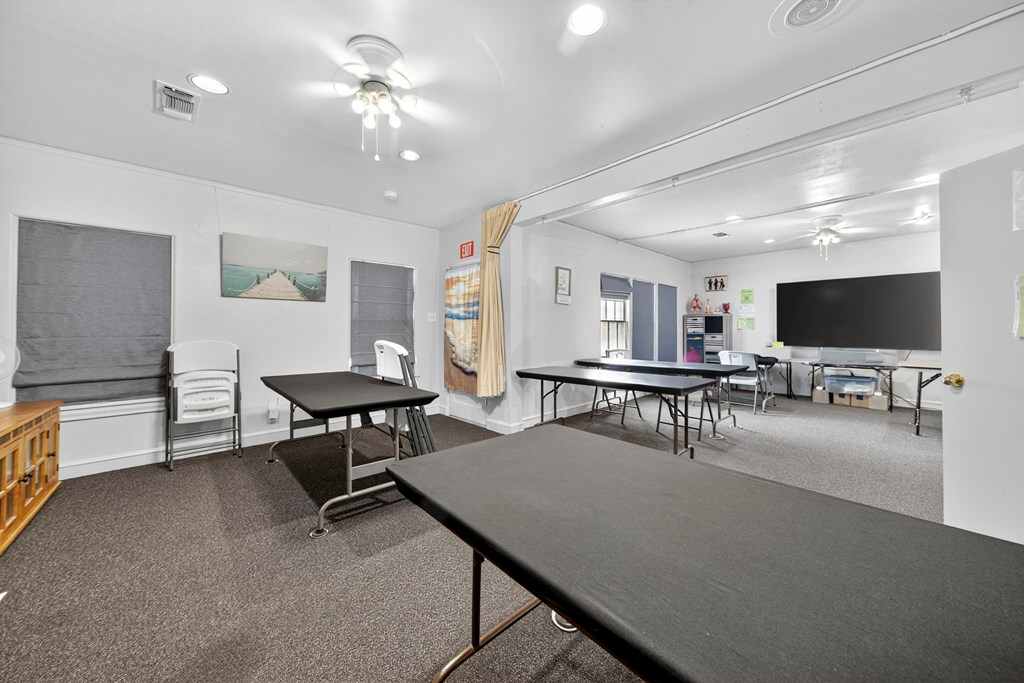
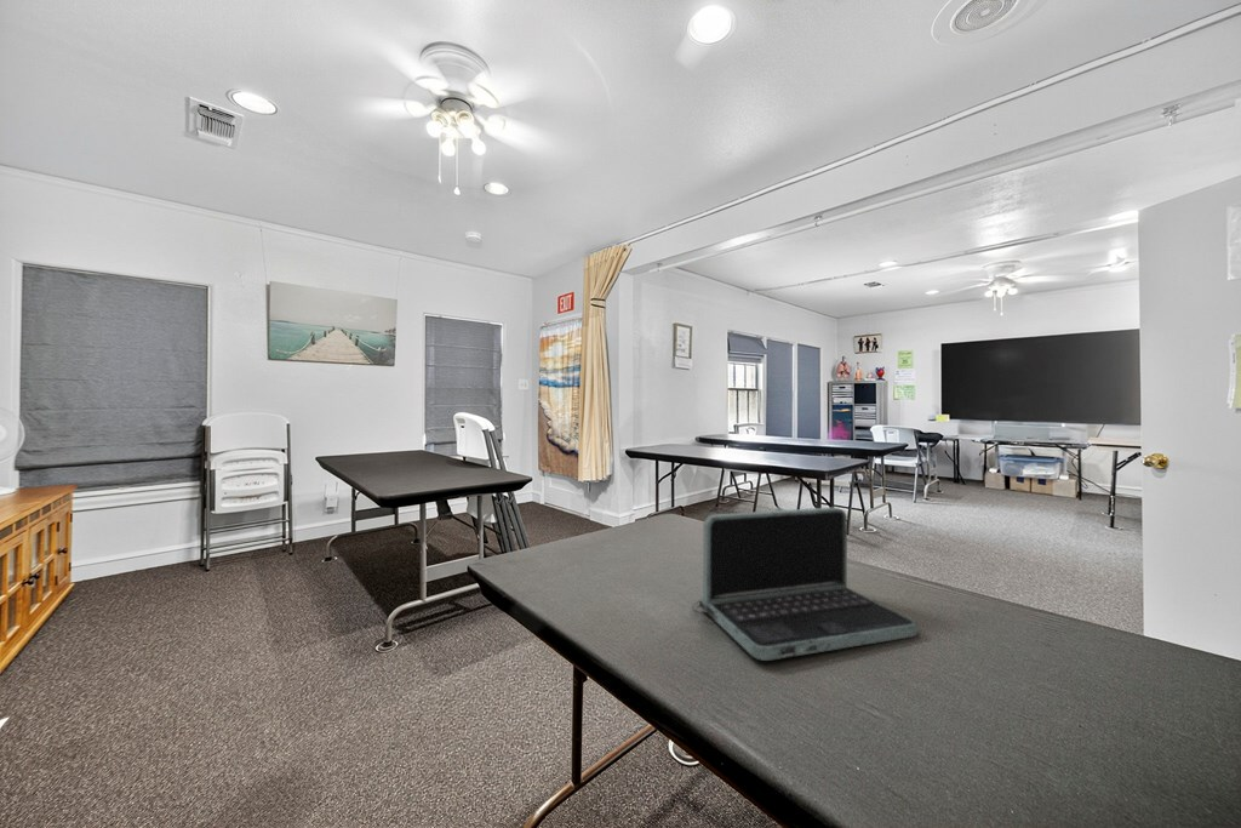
+ laptop (794, 569)
